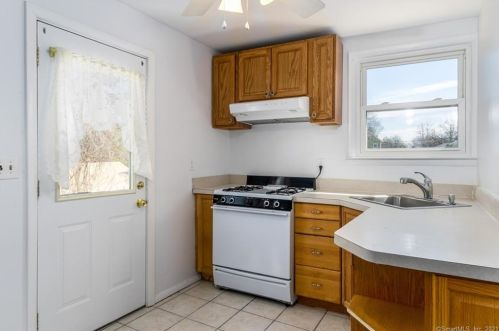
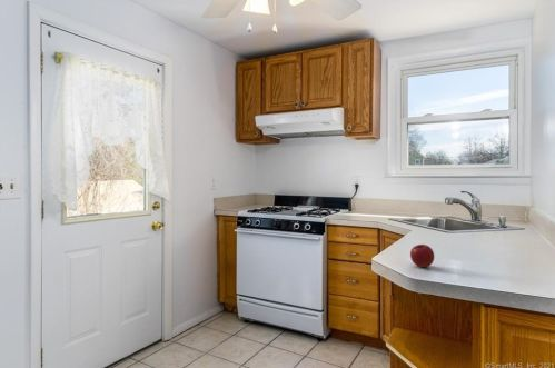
+ apple (422, 255)
